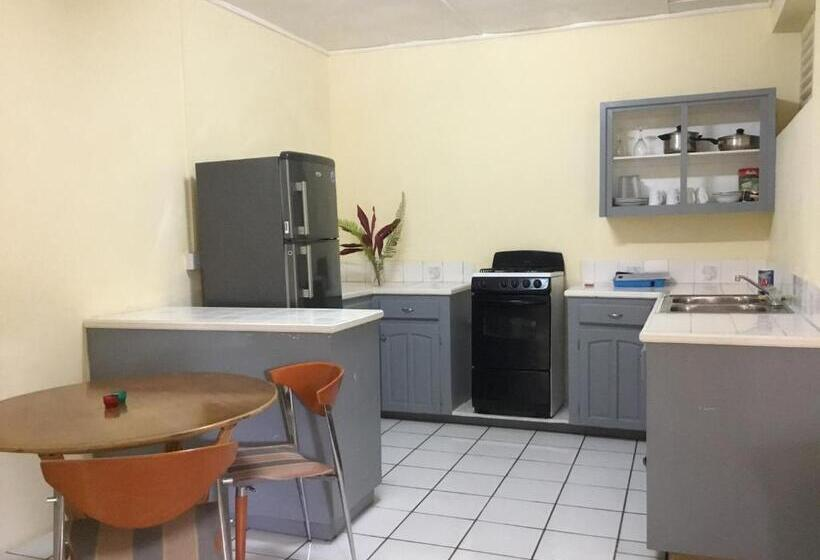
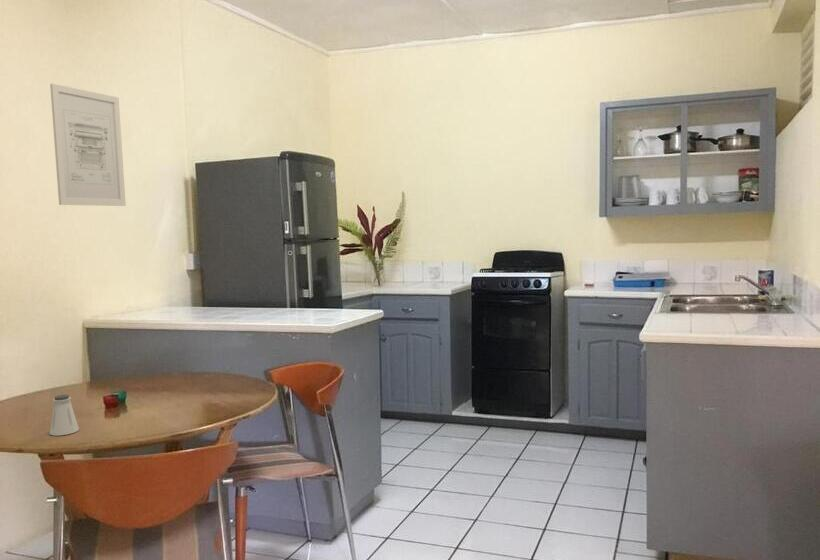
+ wall art (90, 148)
+ saltshaker (63, 413)
